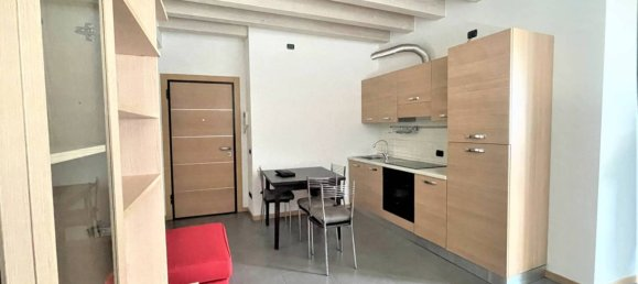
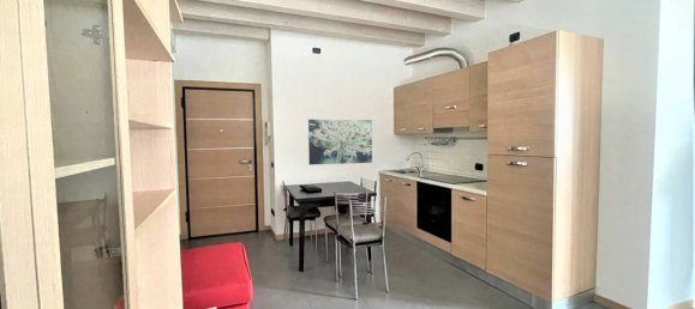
+ wall art (341, 141)
